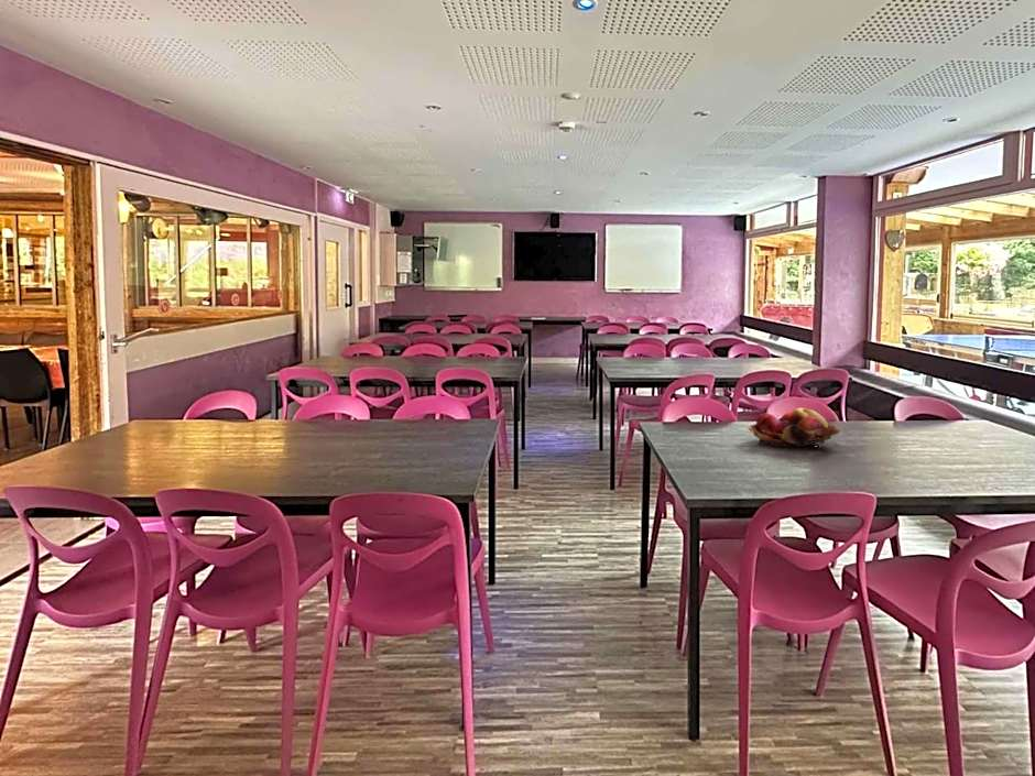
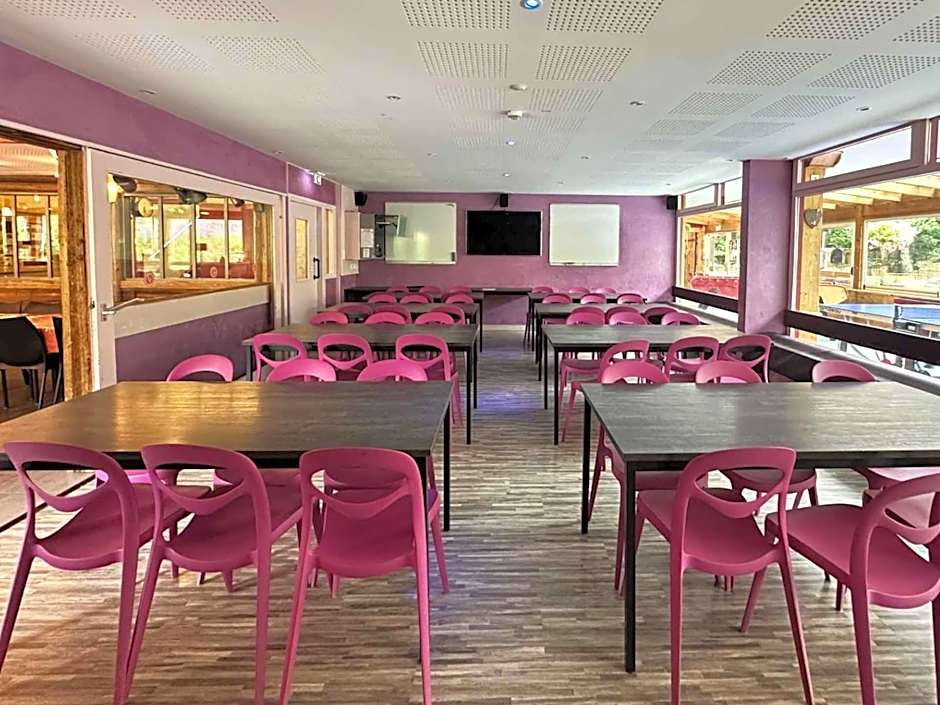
- fruit basket (795, 426)
